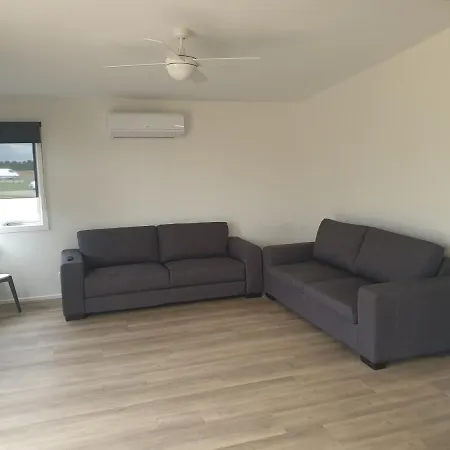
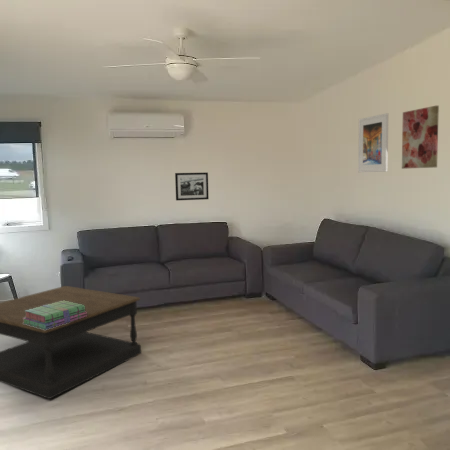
+ wall art (419, 138)
+ stack of books (55, 313)
+ coffee table (58, 333)
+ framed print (372, 144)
+ picture frame (192, 186)
